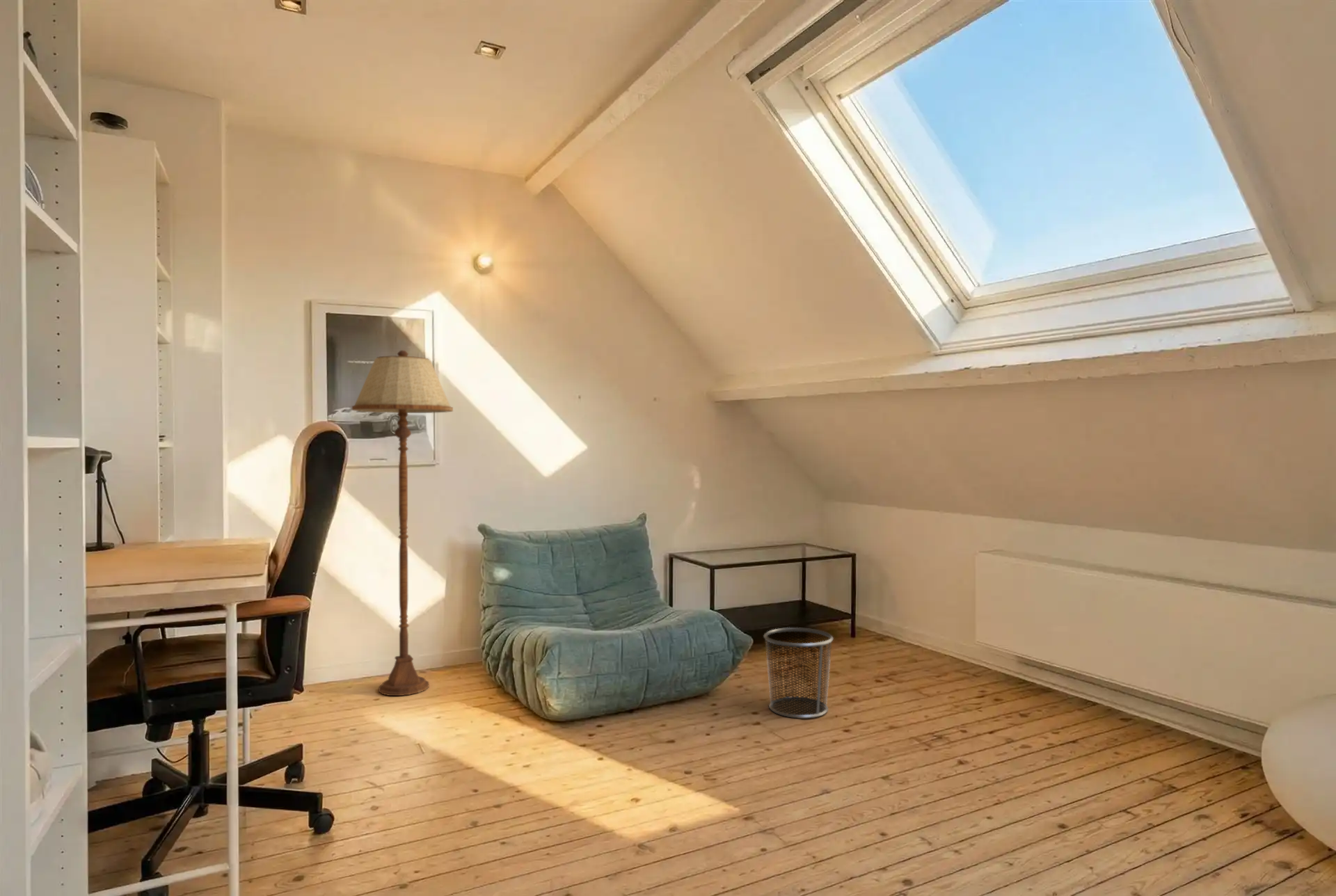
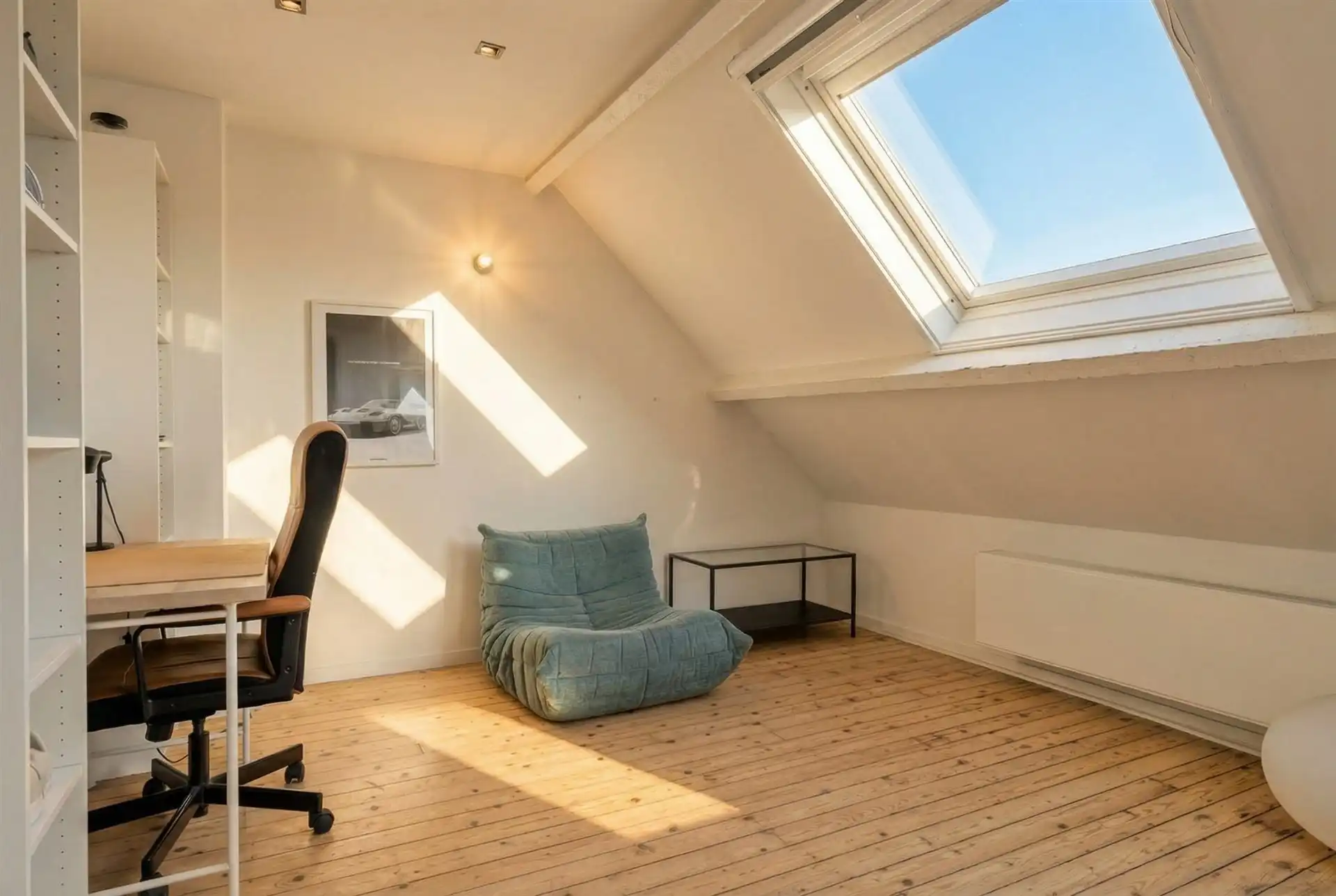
- floor lamp (404, 519)
- waste bin (798, 672)
